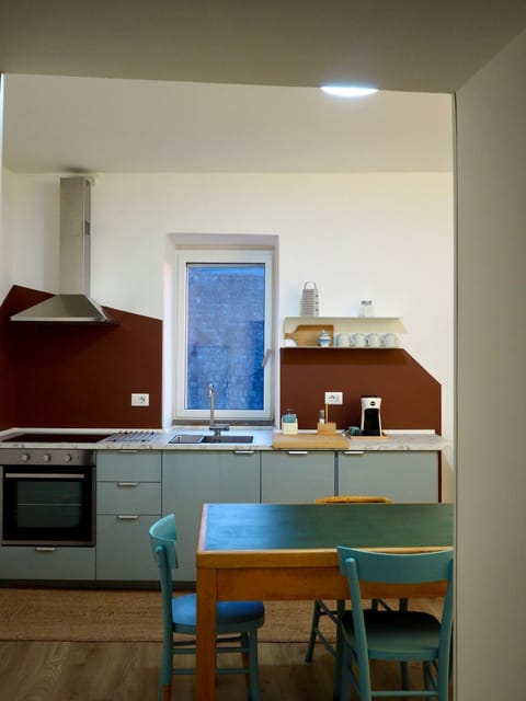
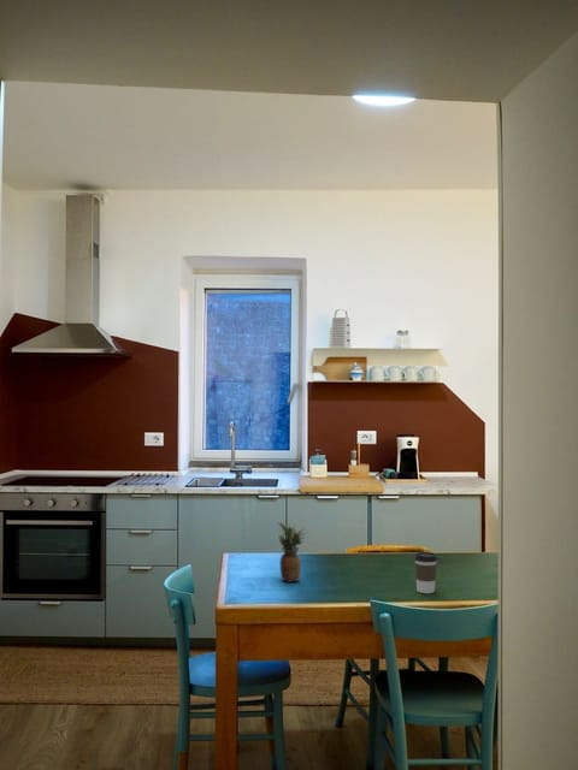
+ coffee cup (425, 571)
+ fruit (291, 550)
